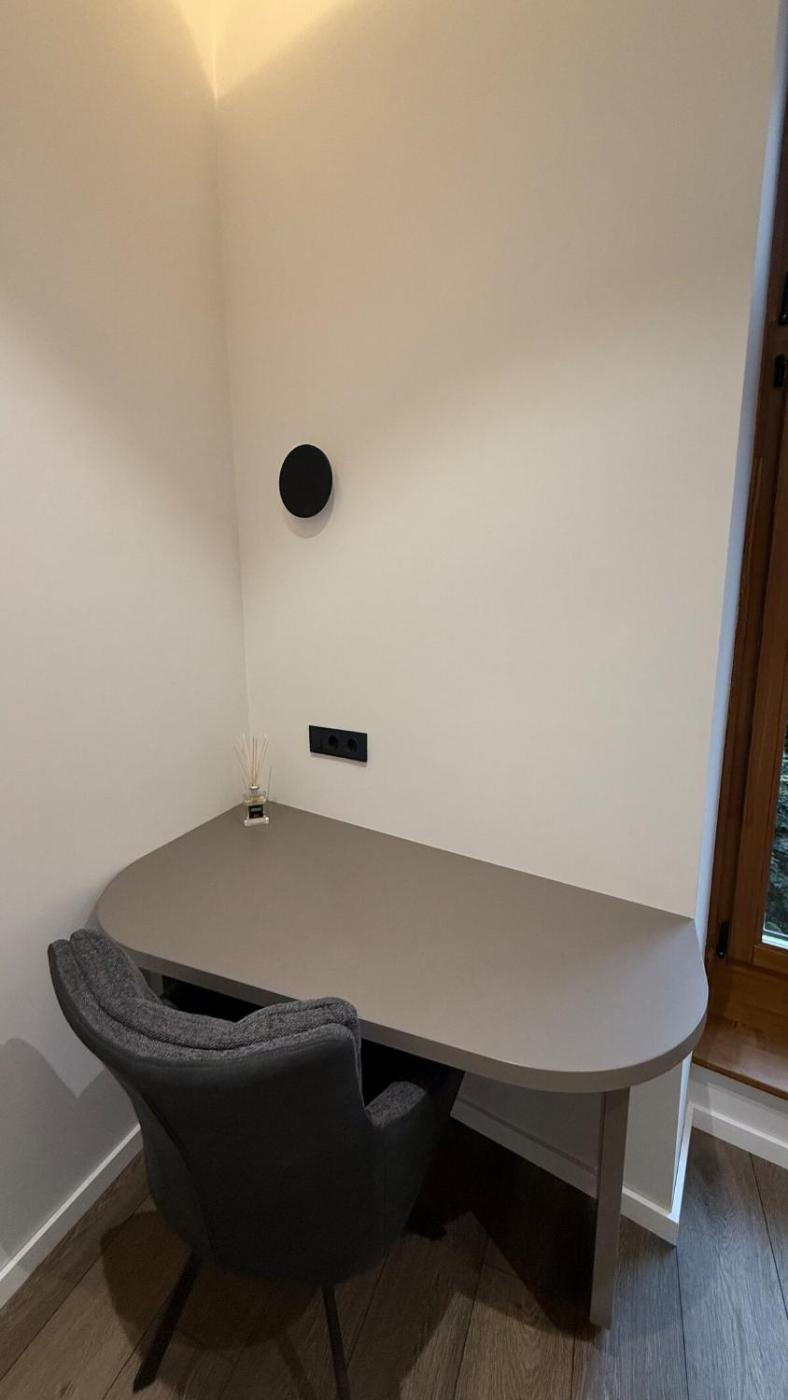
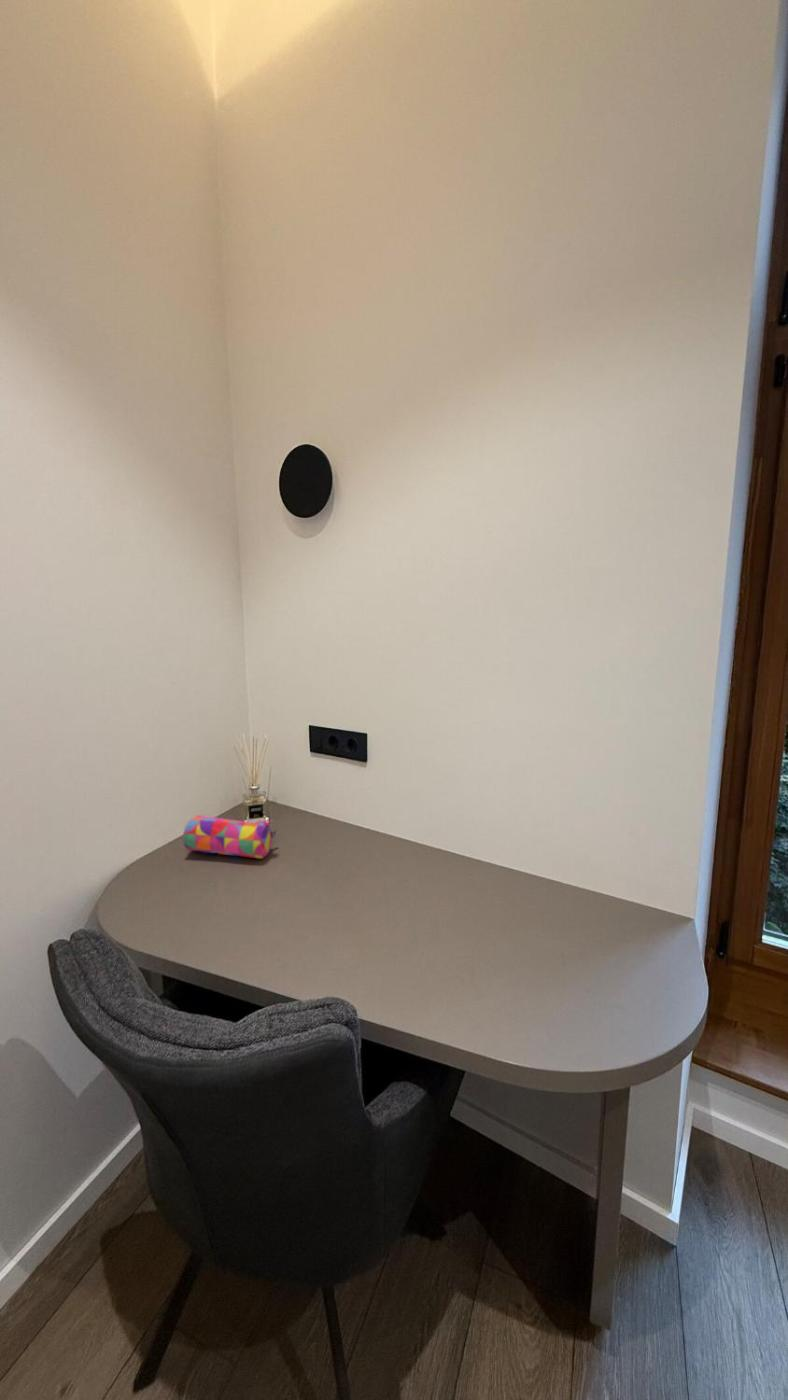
+ pencil case (229, 835)
